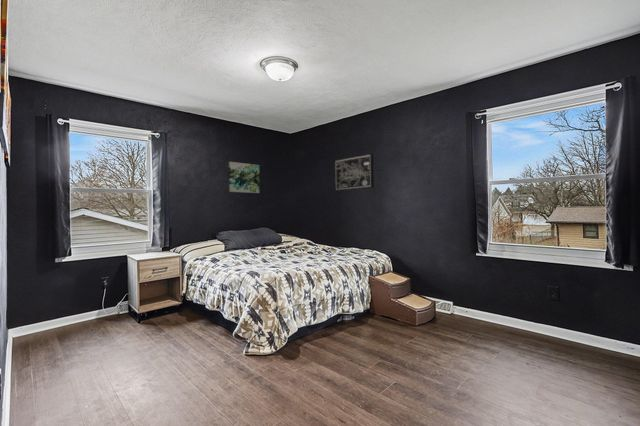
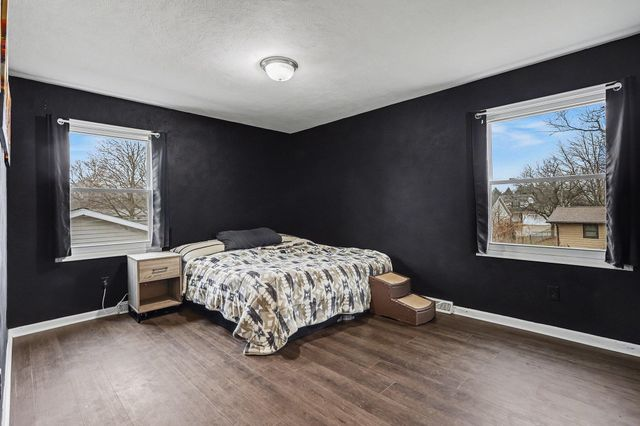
- wall art (244, 178)
- wall art (352, 173)
